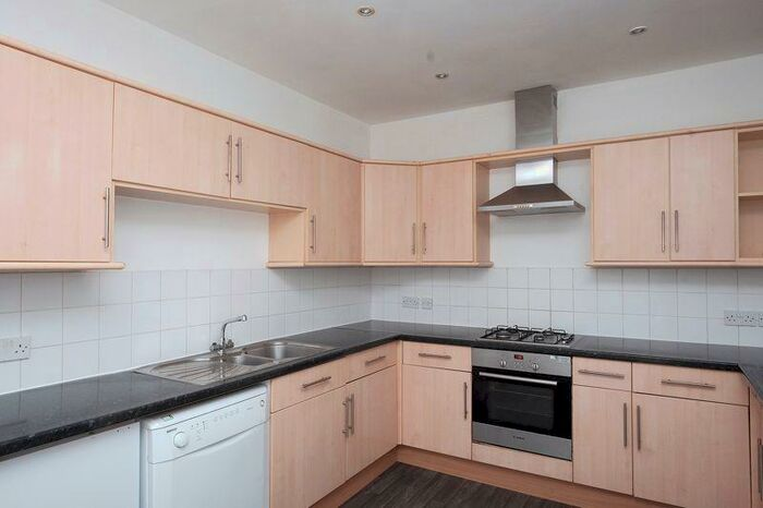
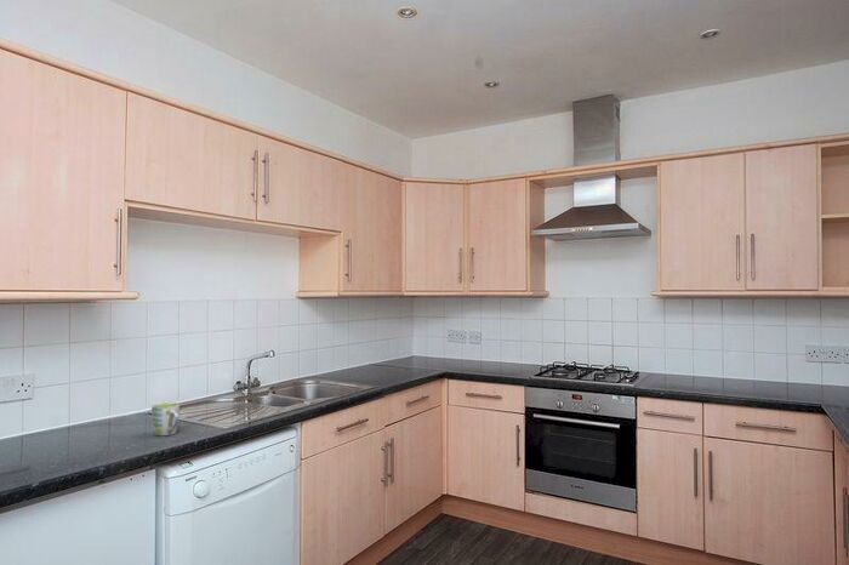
+ mug (167, 420)
